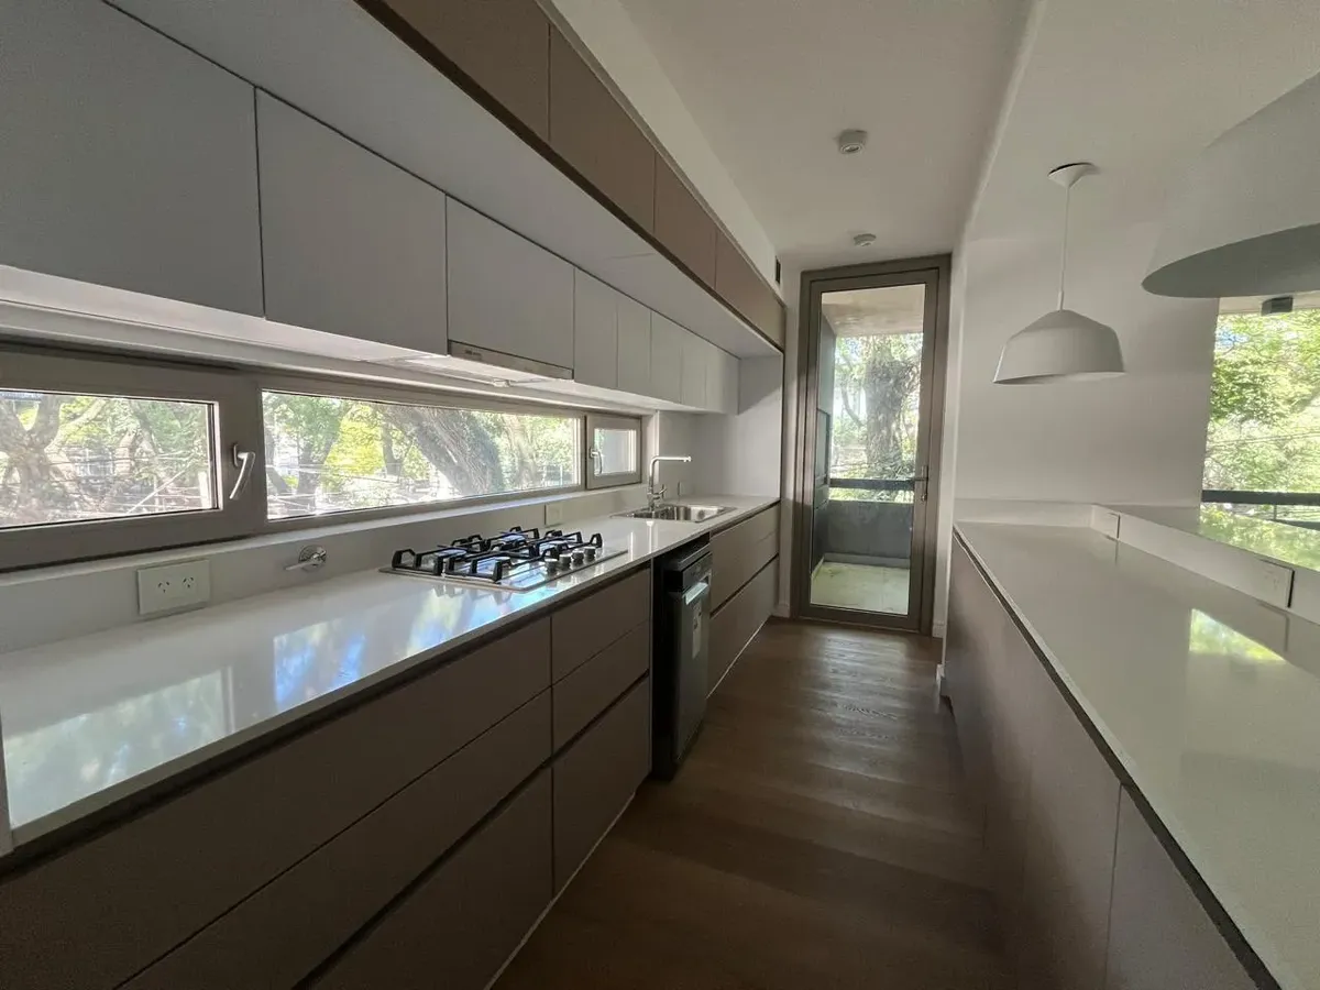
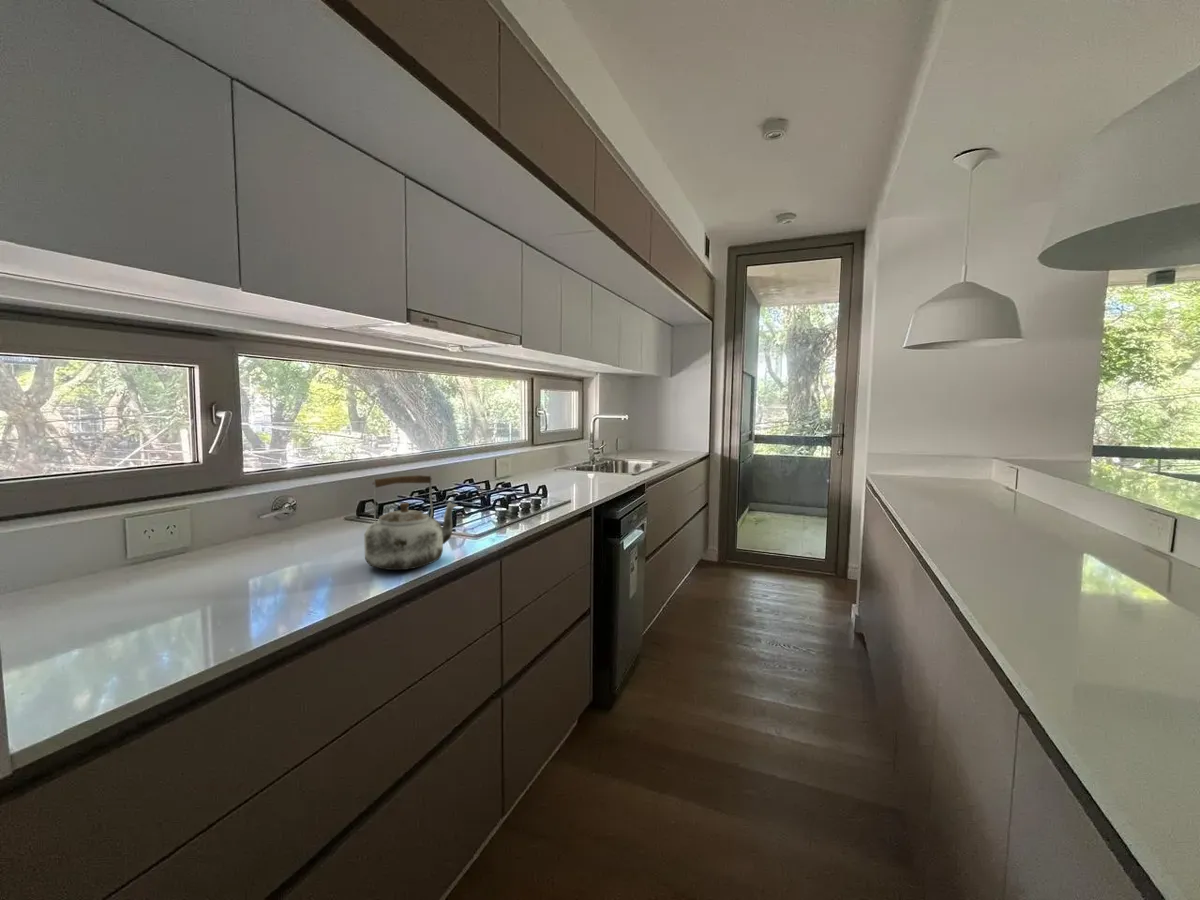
+ kettle (413, 518)
